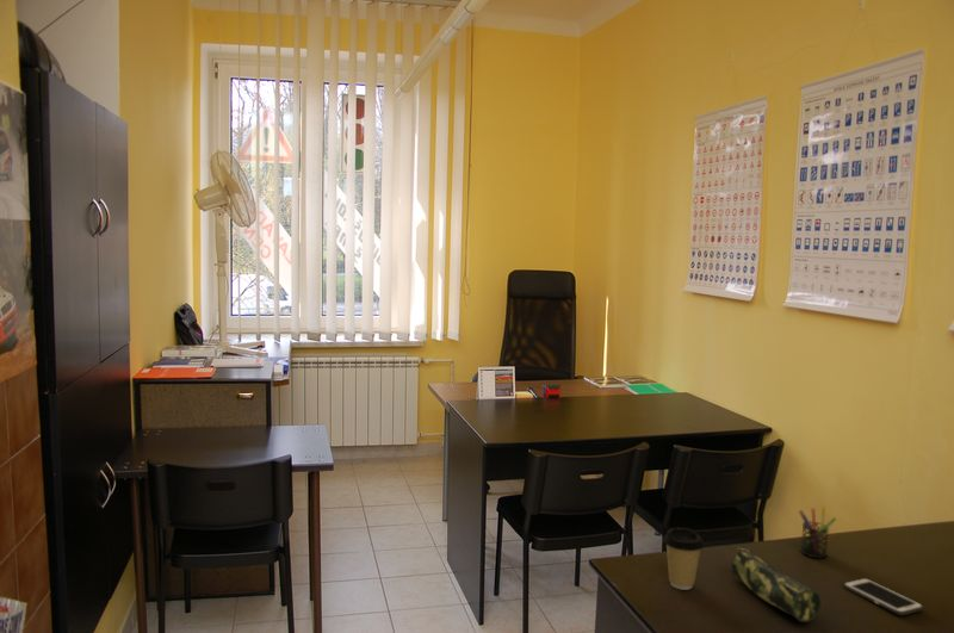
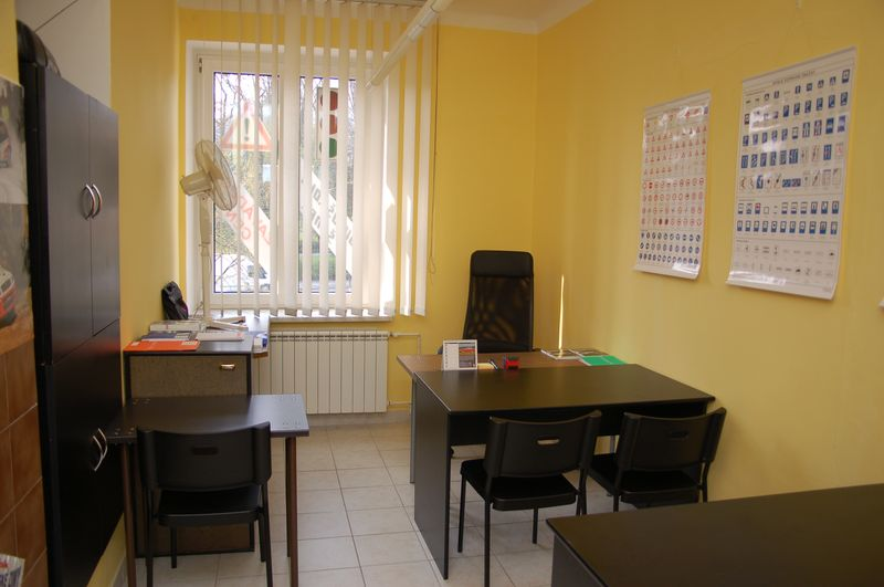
- pen holder (817, 530)
- pencil case (772, 583)
- cell phone (881, 596)
- coffee cup (682, 559)
